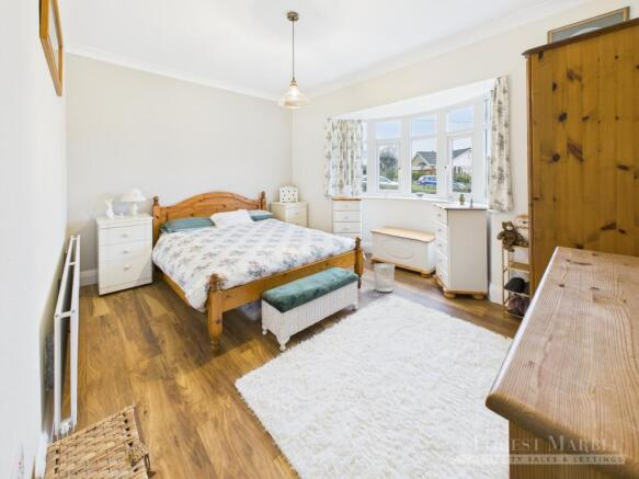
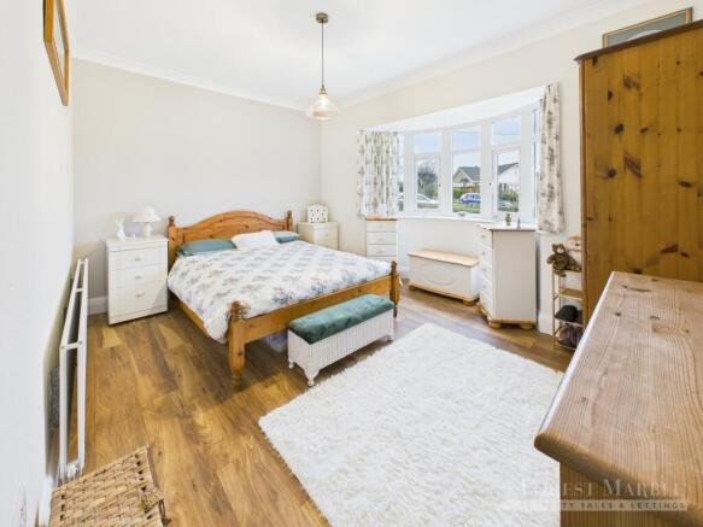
- wastebasket (384, 277)
